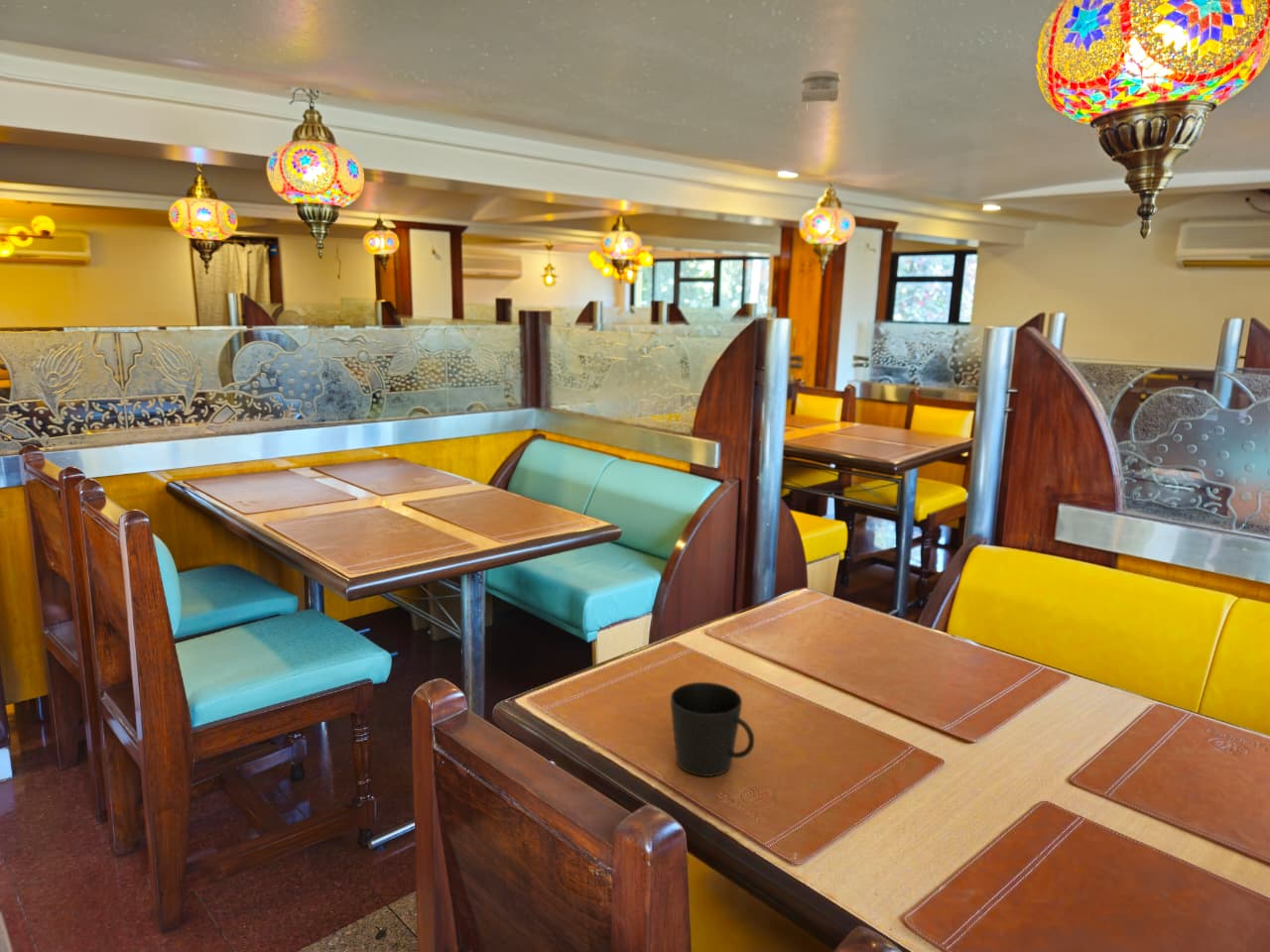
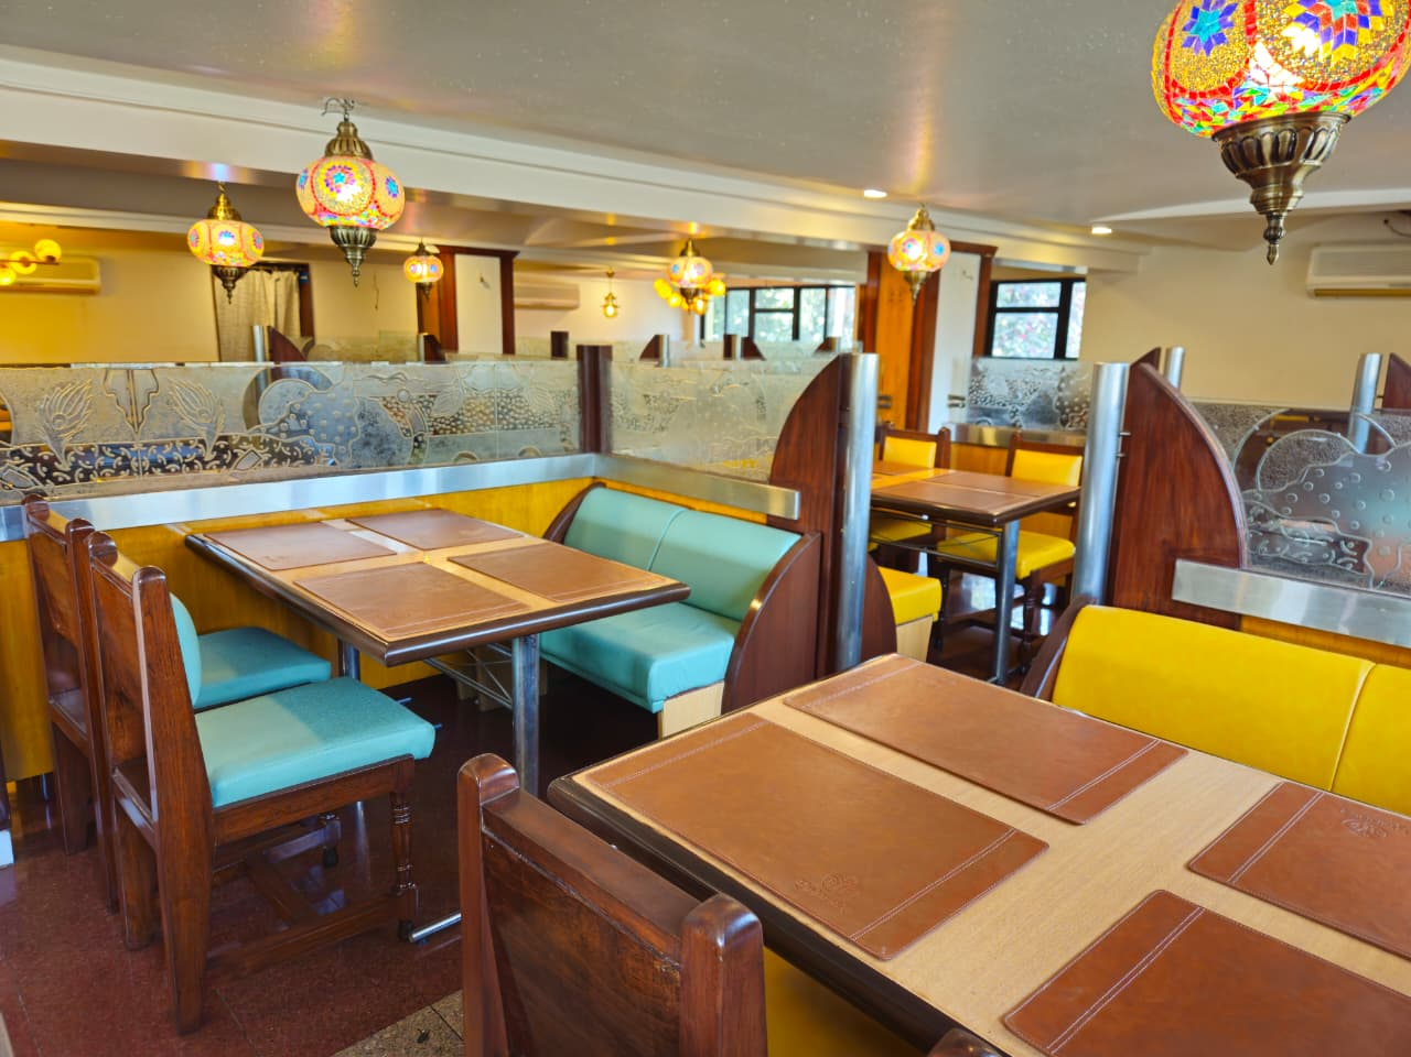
- cup (712, 732)
- smoke detector (820, 93)
